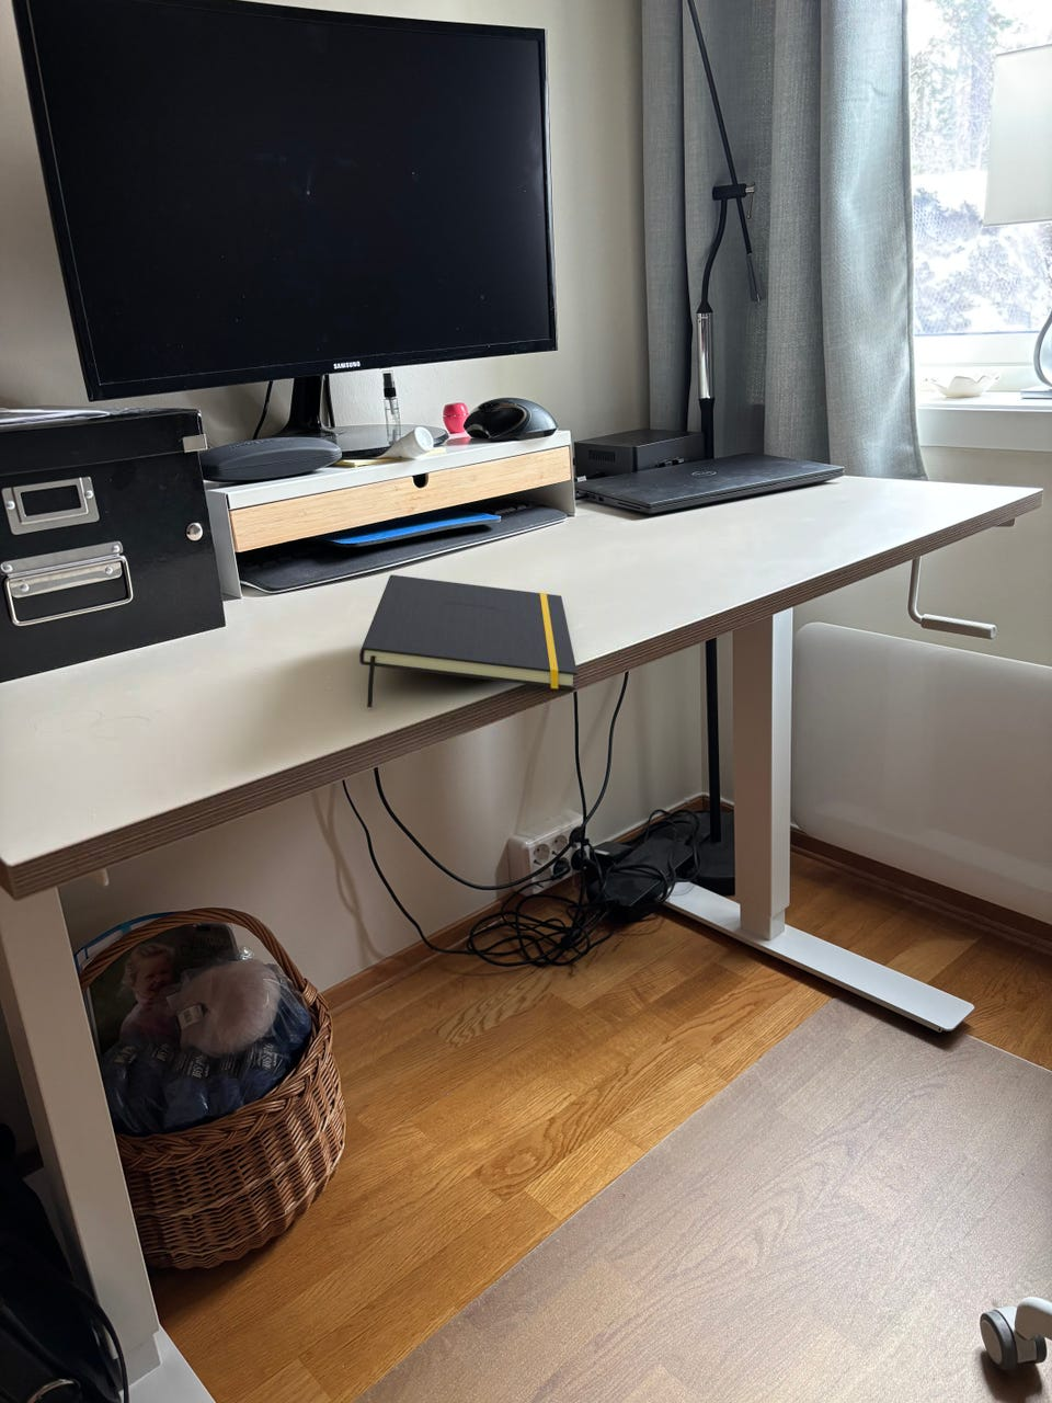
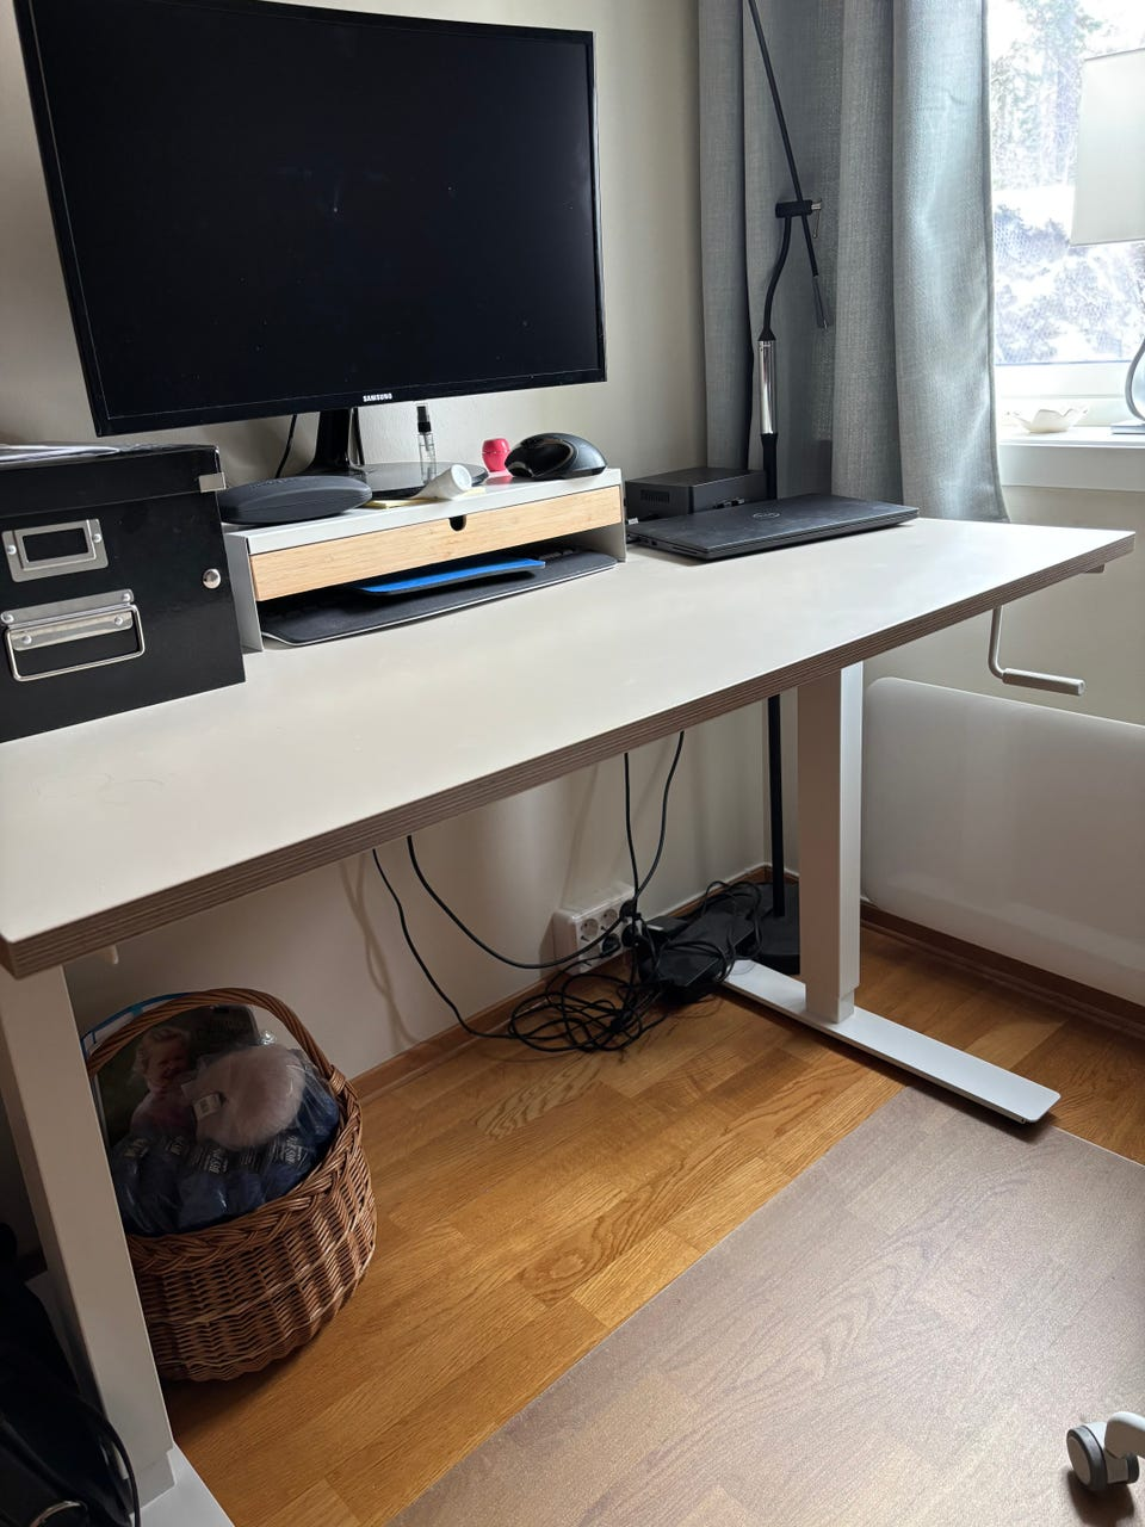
- notepad (472, 626)
